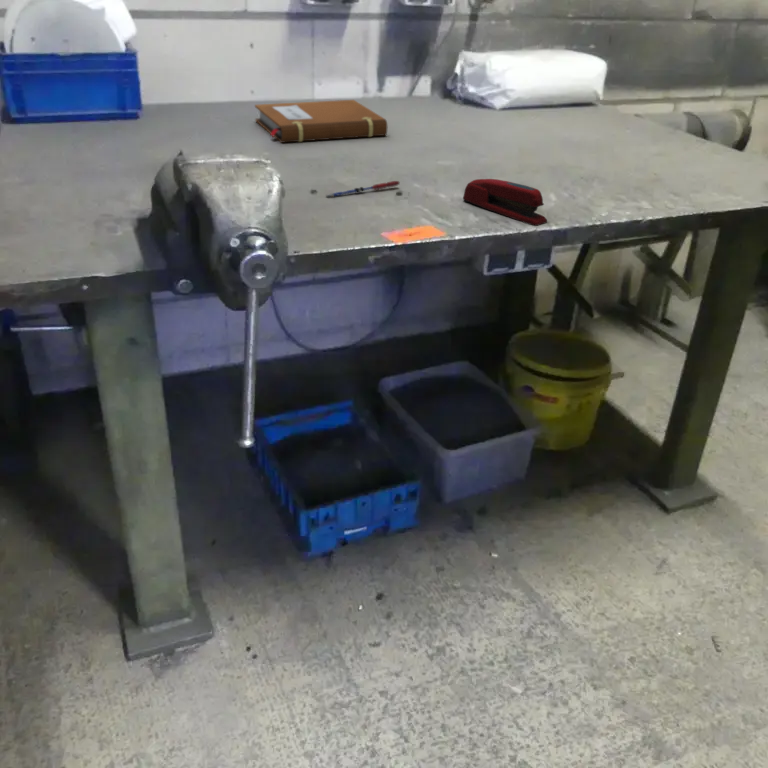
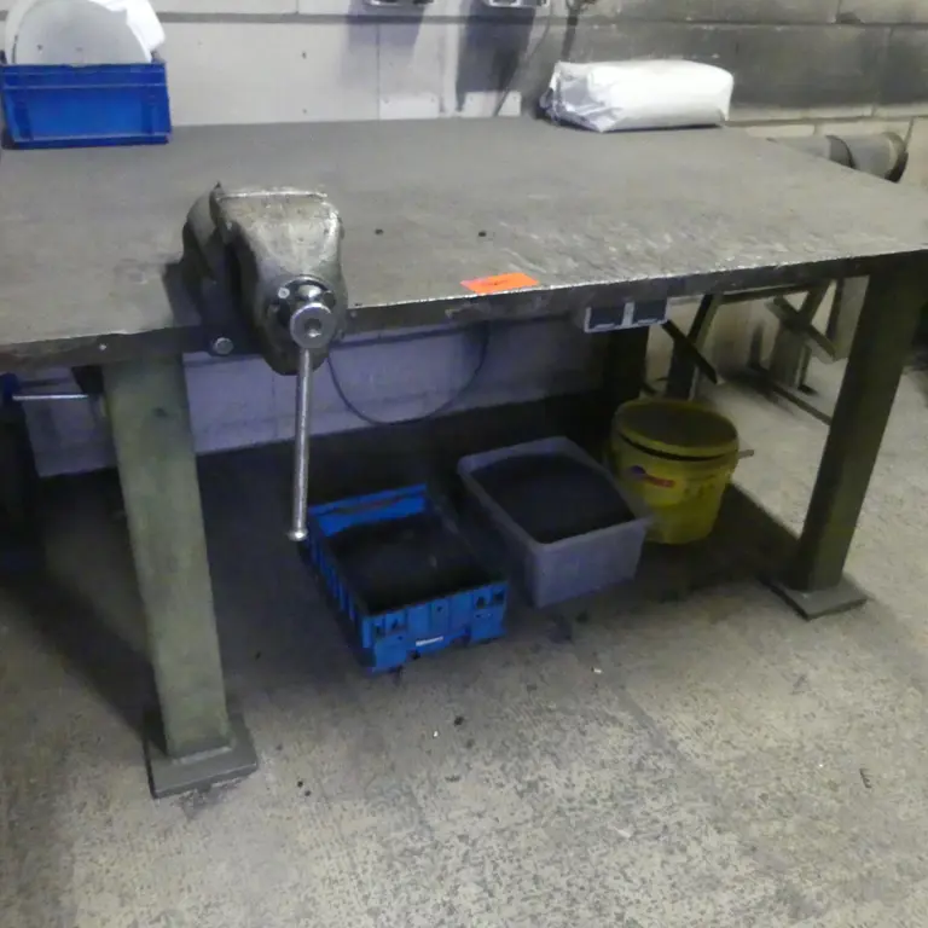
- pen (363, 188)
- notebook (317, 120)
- stapler (504, 195)
